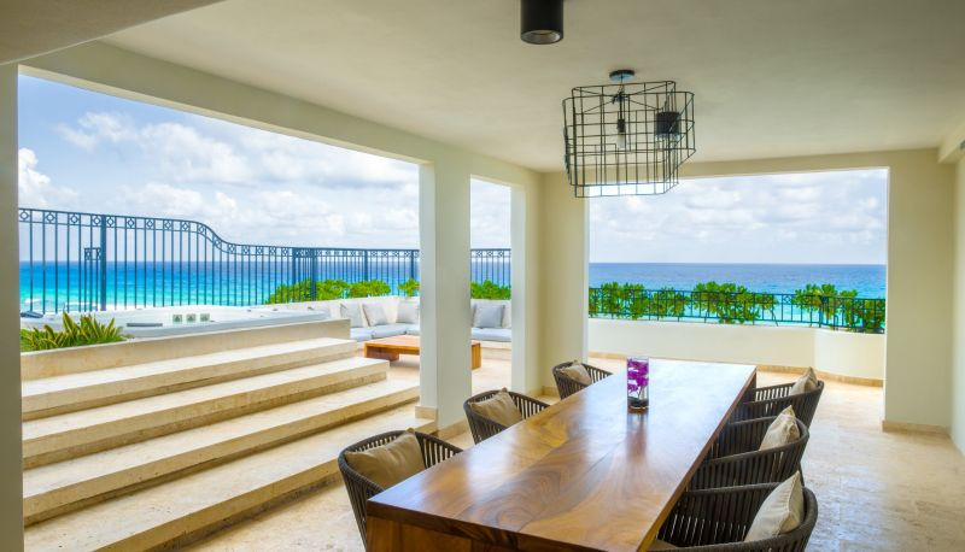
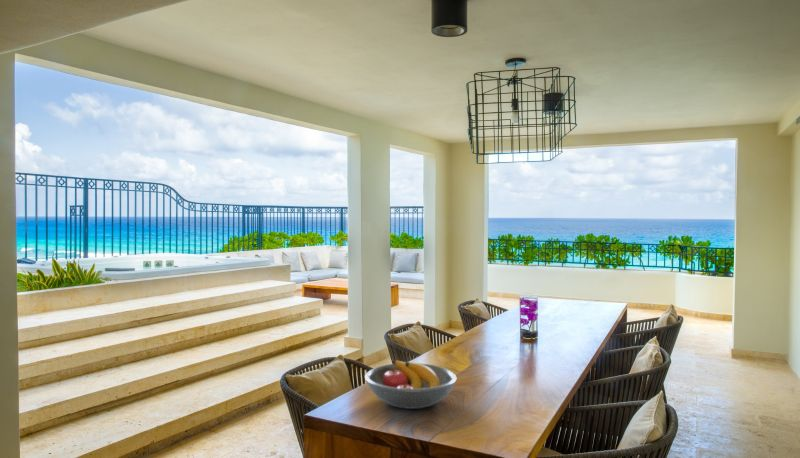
+ fruit bowl (410, 384)
